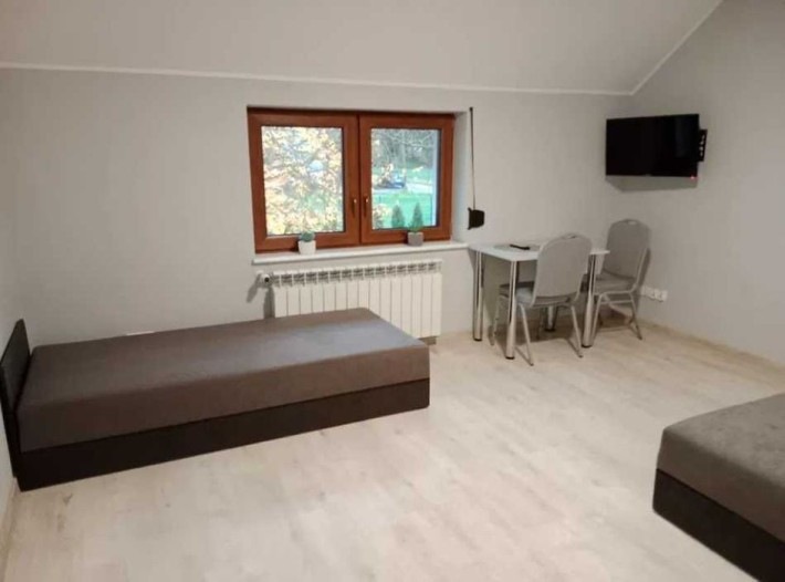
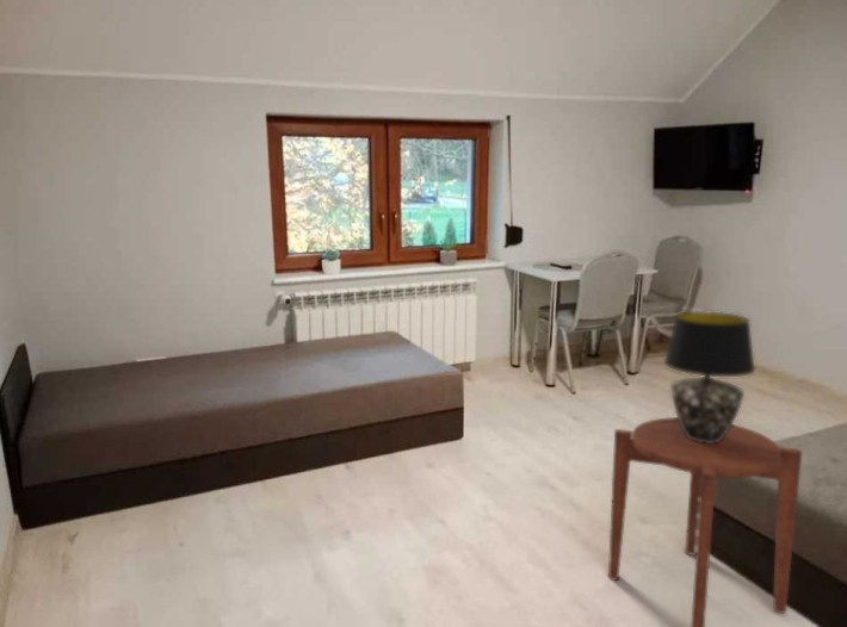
+ side table (698, 519)
+ table lamp (707, 377)
